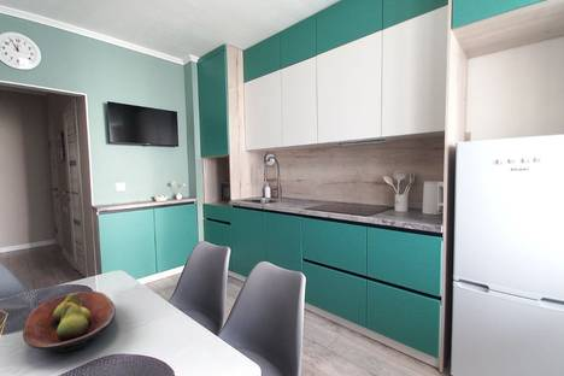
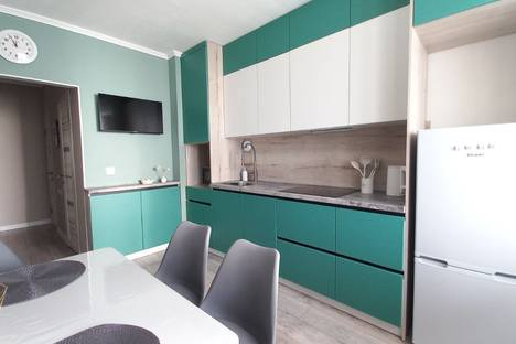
- fruit bowl (71, 315)
